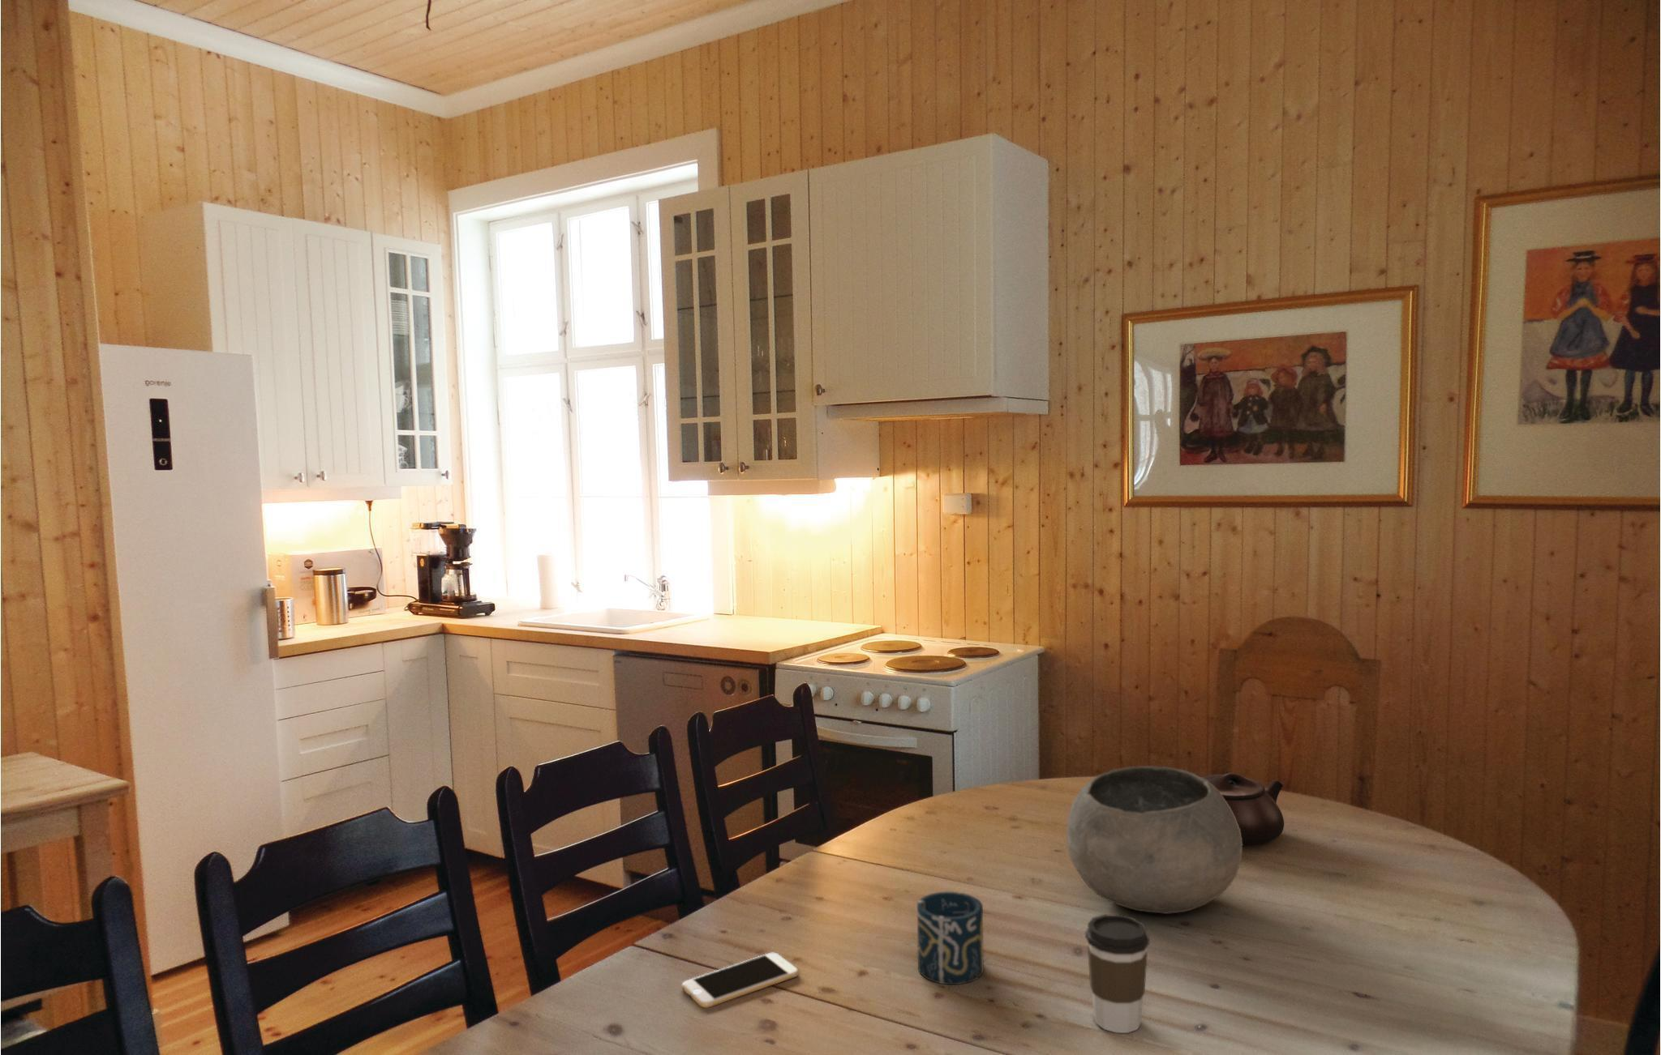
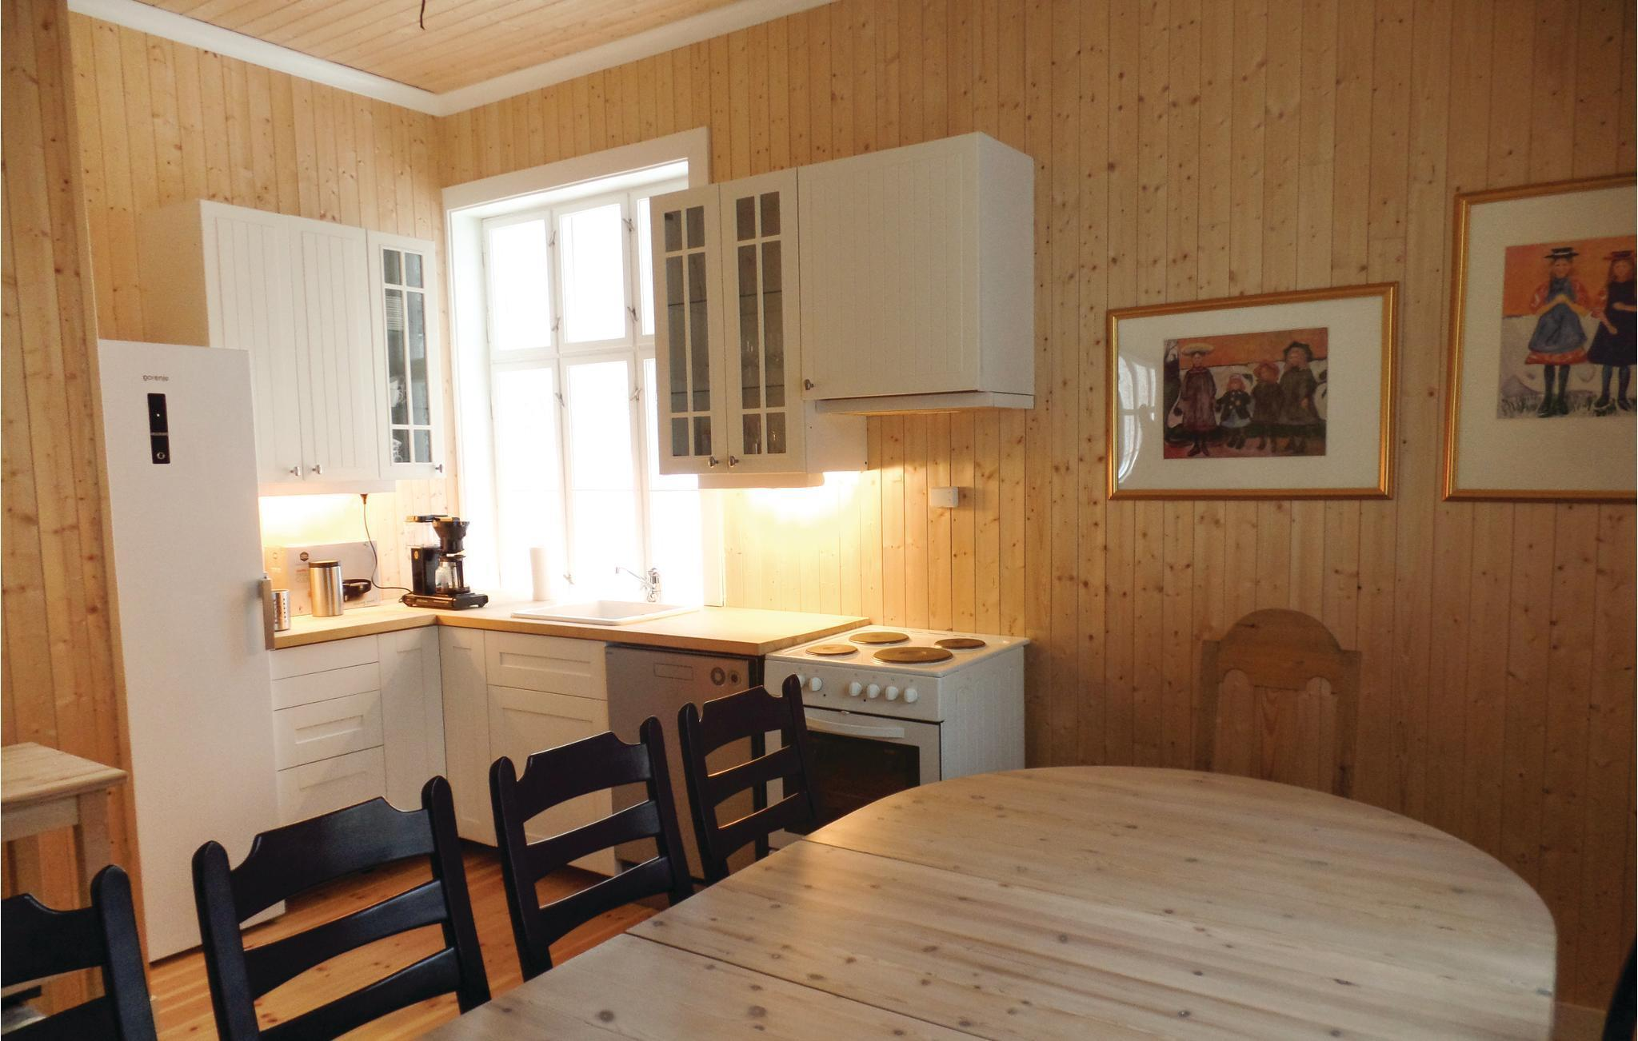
- bowl (1151, 841)
- smartphone (741, 978)
- cup (944, 932)
- coffee cup (1116, 973)
- teapot (1228, 803)
